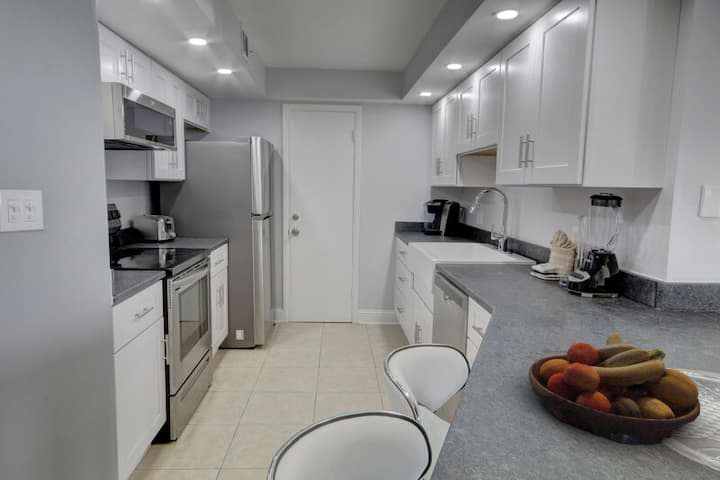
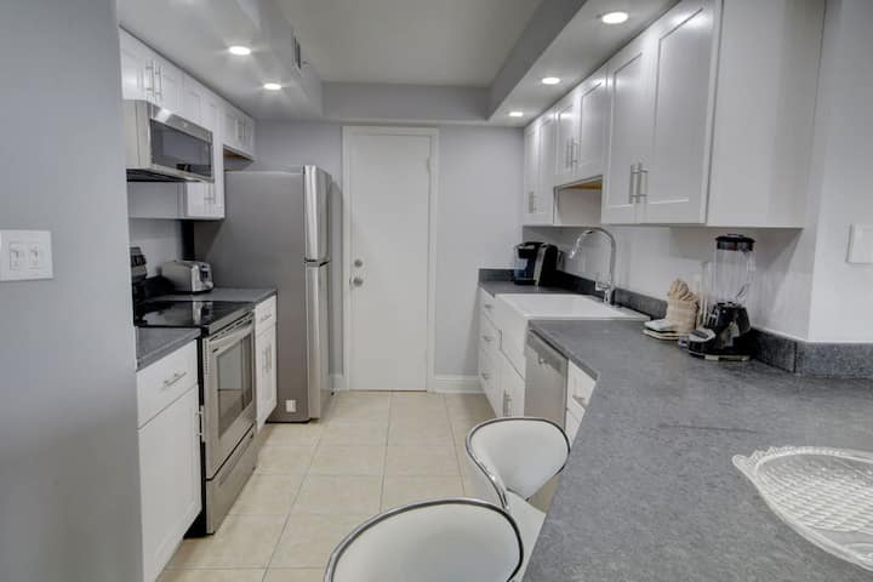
- fruit bowl (607, 375)
